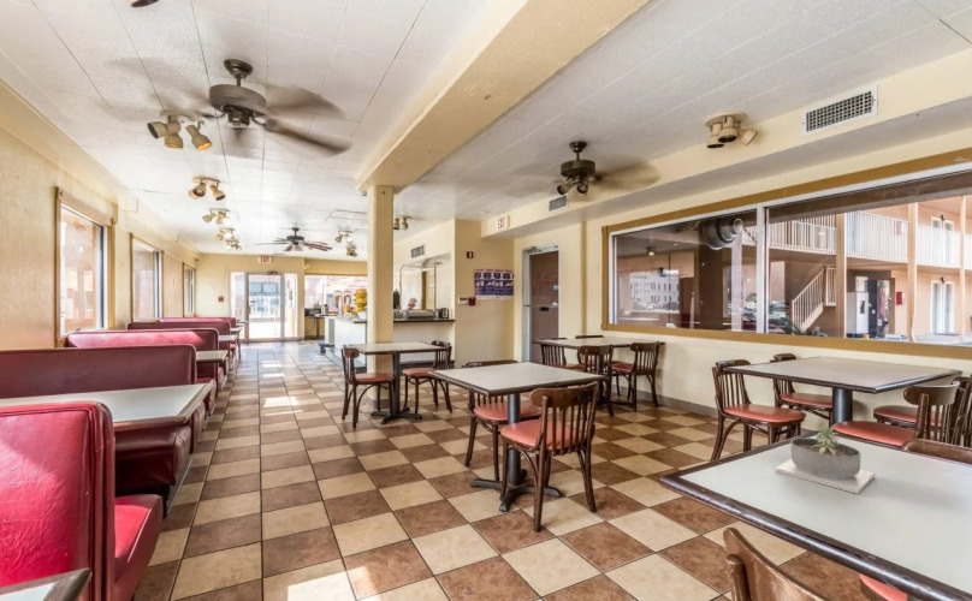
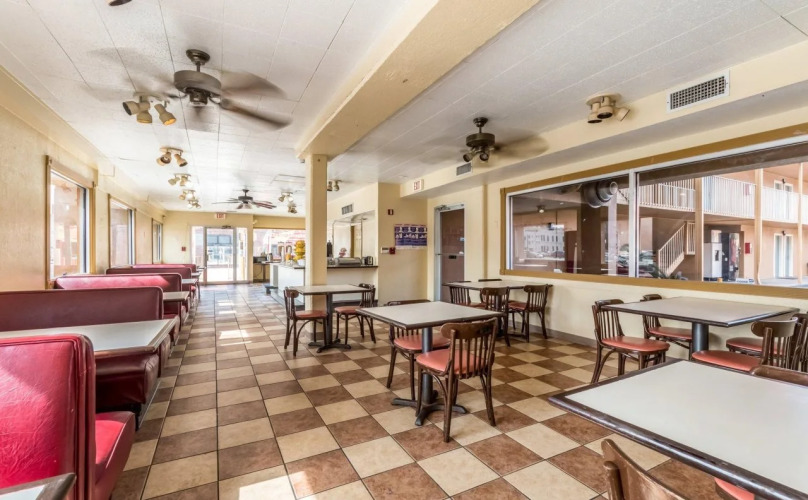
- succulent planter (824, 450)
